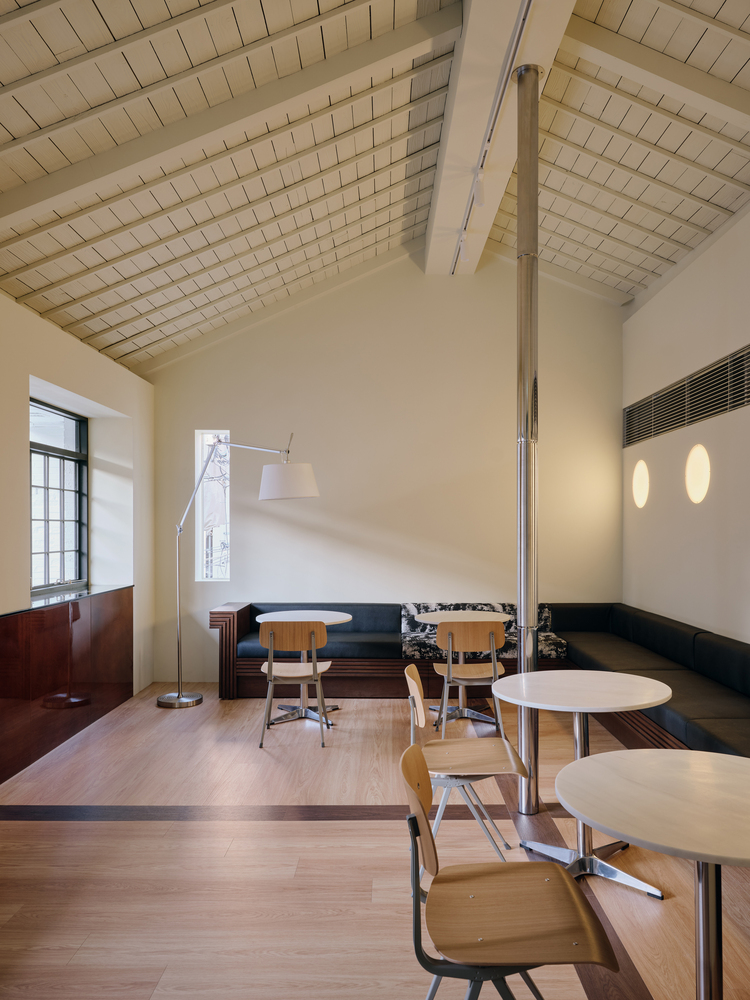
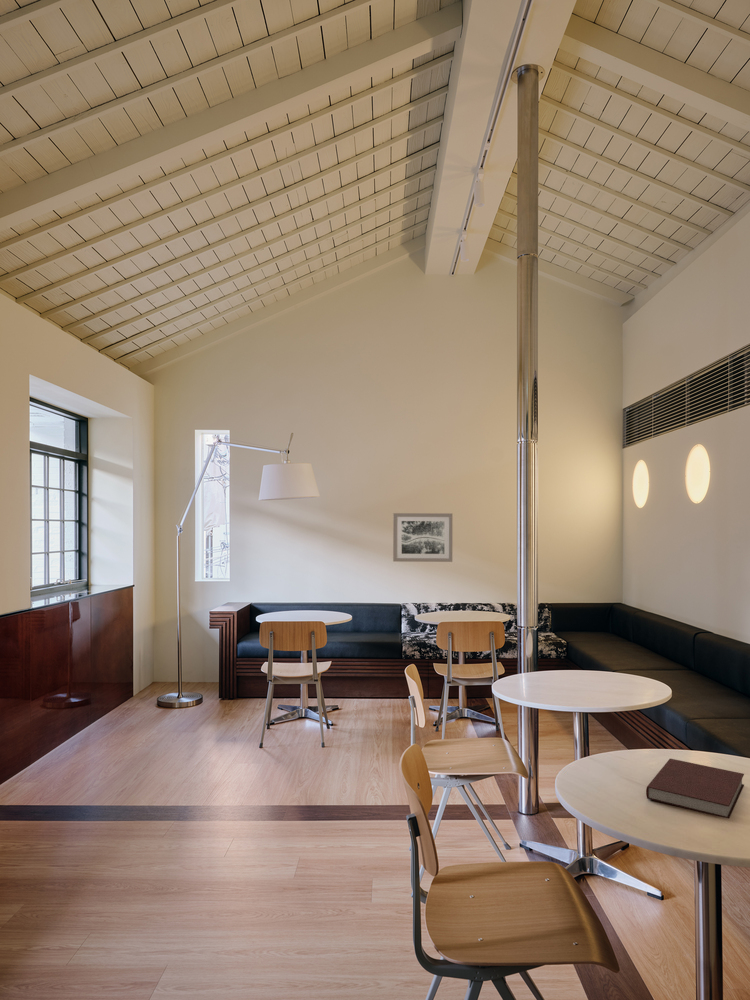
+ wall art (422, 537)
+ notebook (696, 785)
